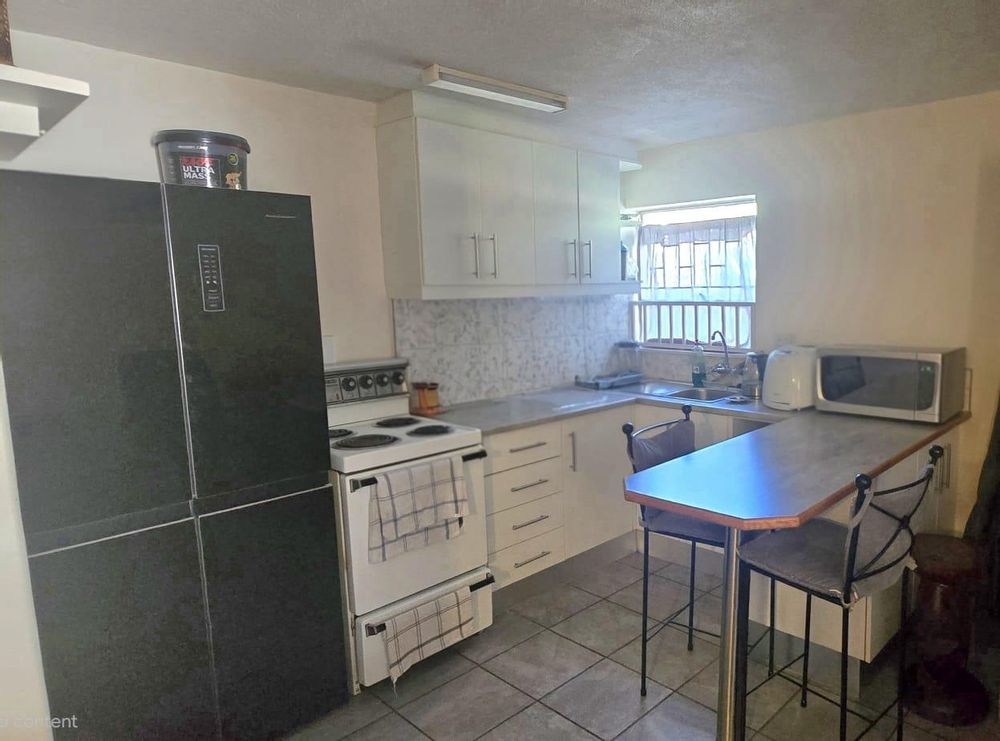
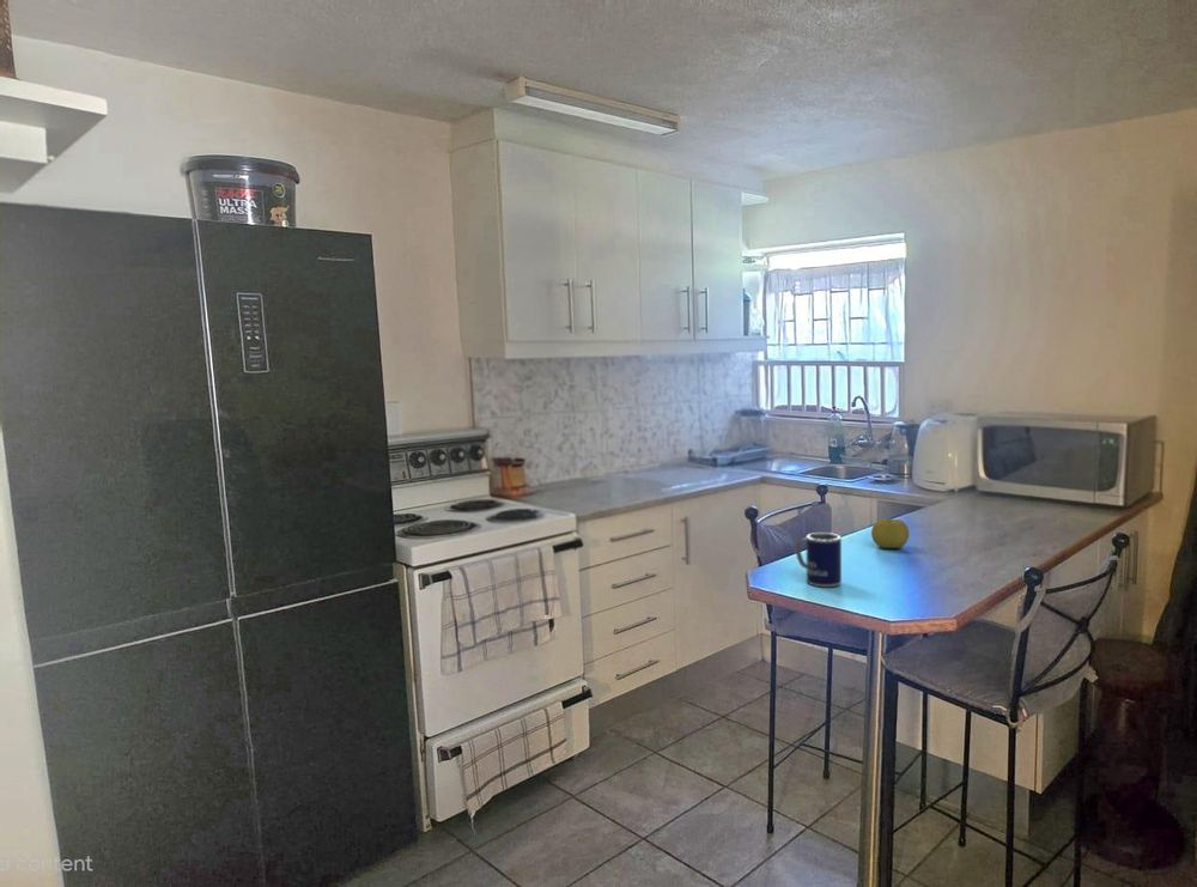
+ fruit (889, 533)
+ mug (816, 558)
